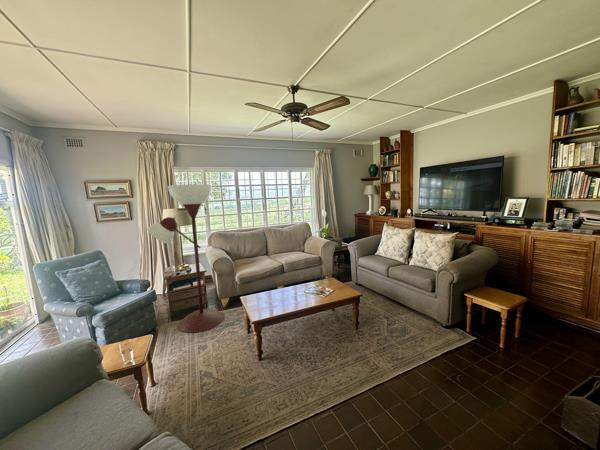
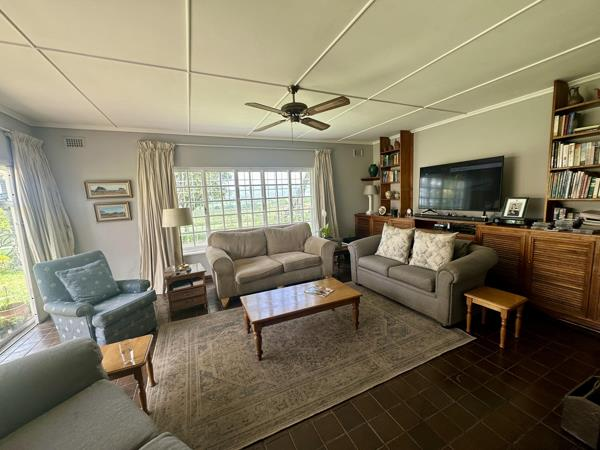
- floor lamp (195, 256)
